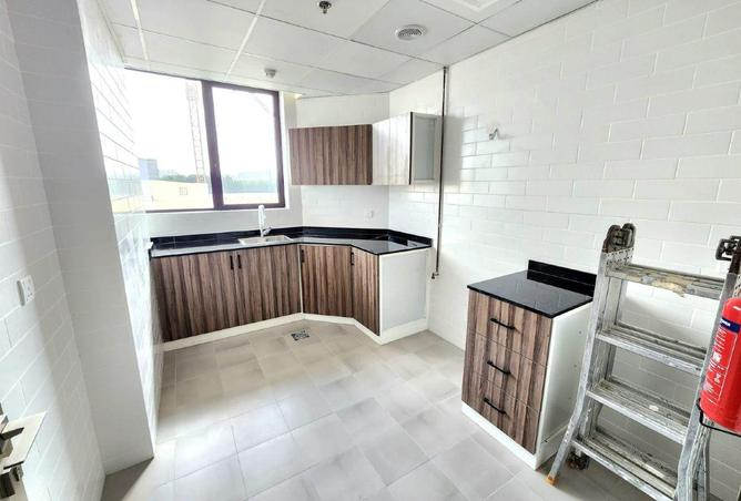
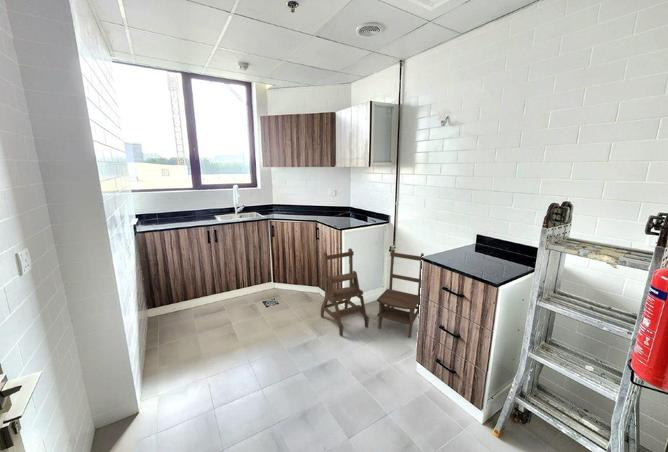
+ step stool (382, 294)
